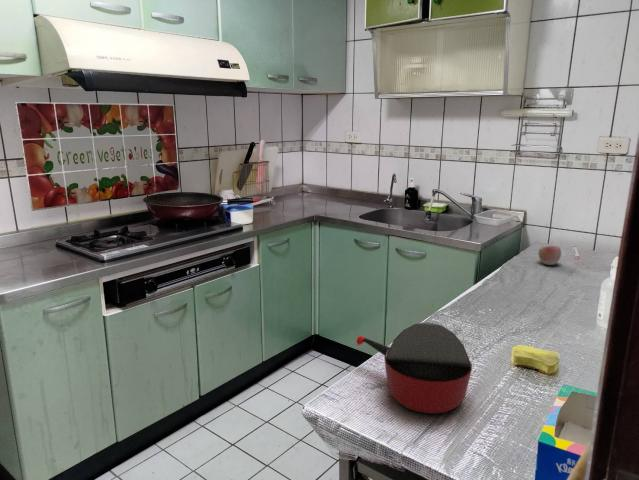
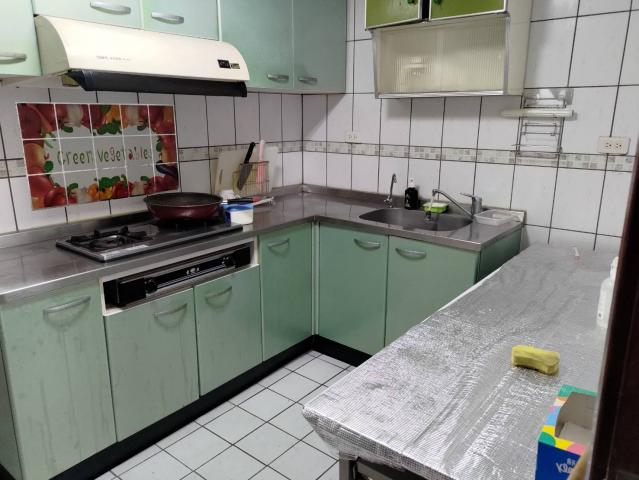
- apple (549, 254)
- saucepan (408, 353)
